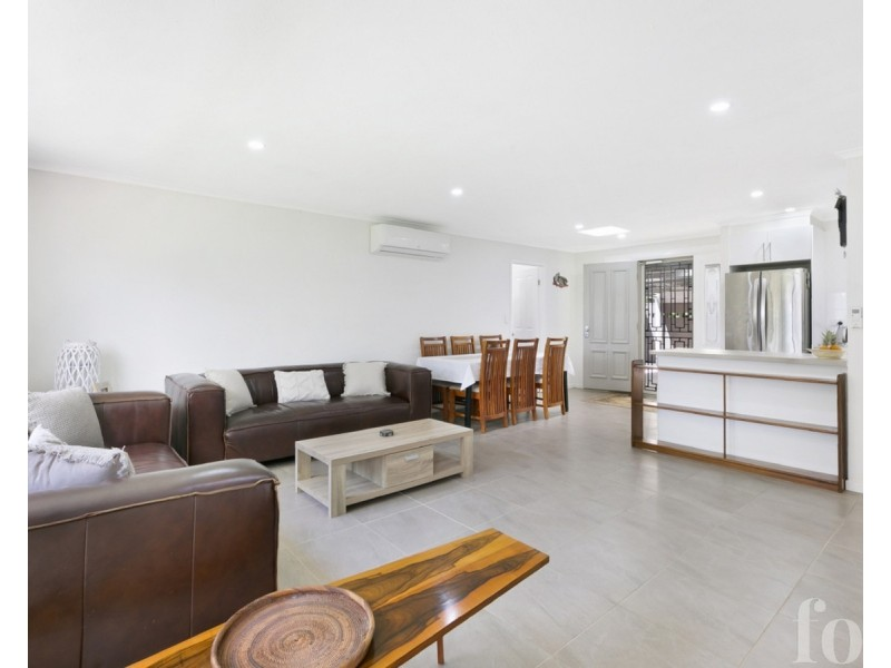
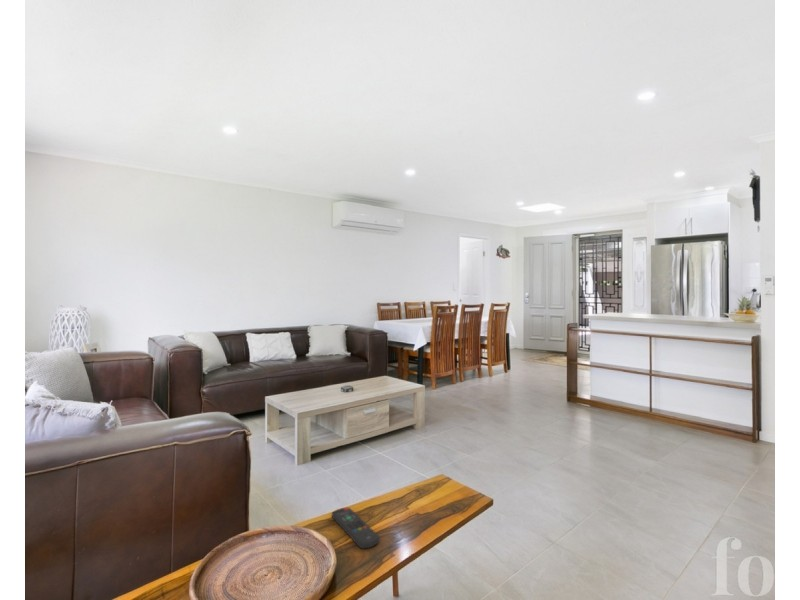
+ remote control (354, 526)
